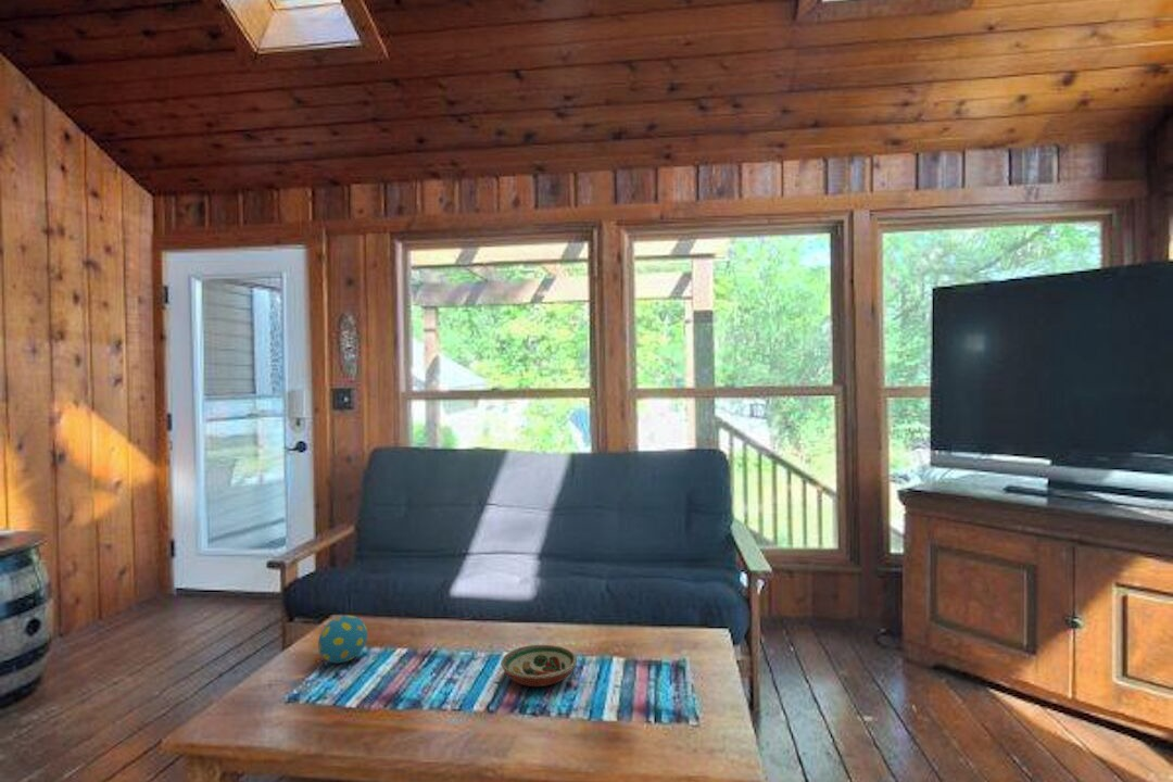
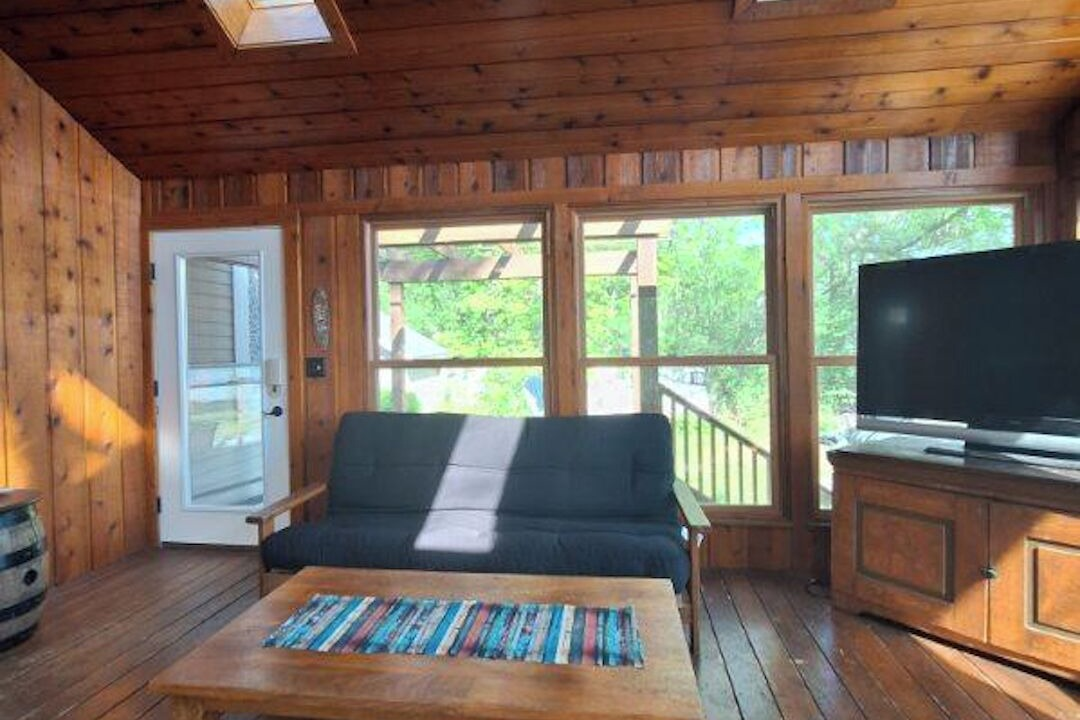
- decorative bowl (539, 669)
- decorative egg (343, 639)
